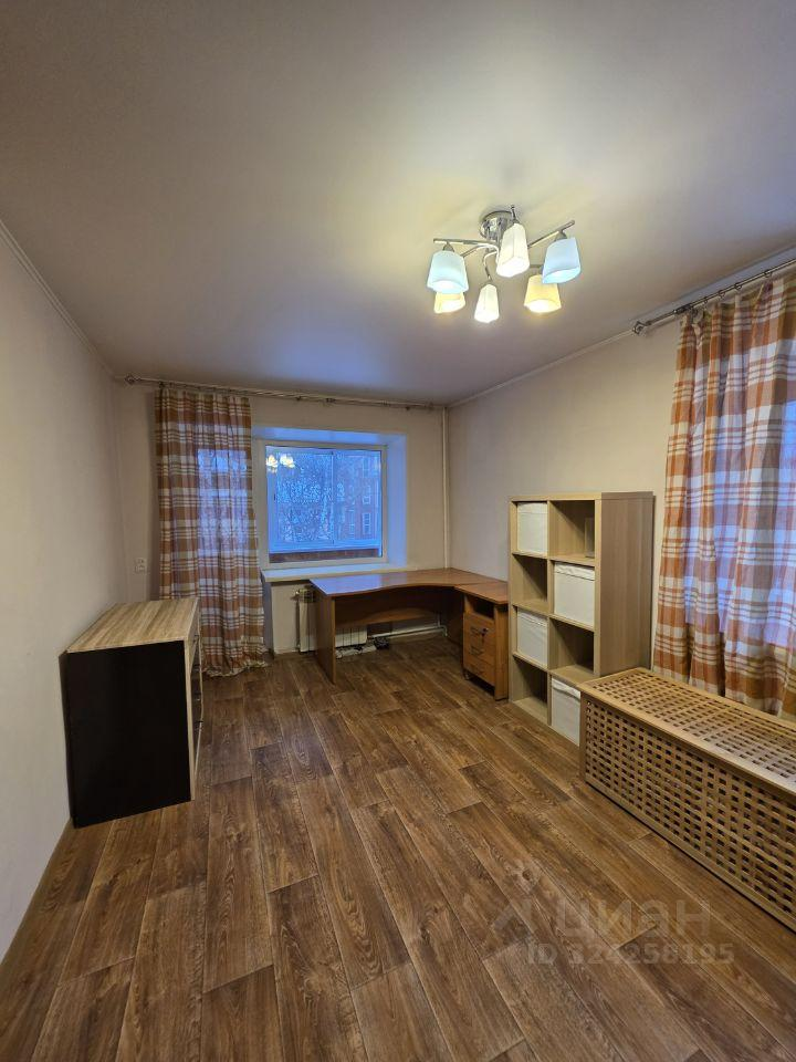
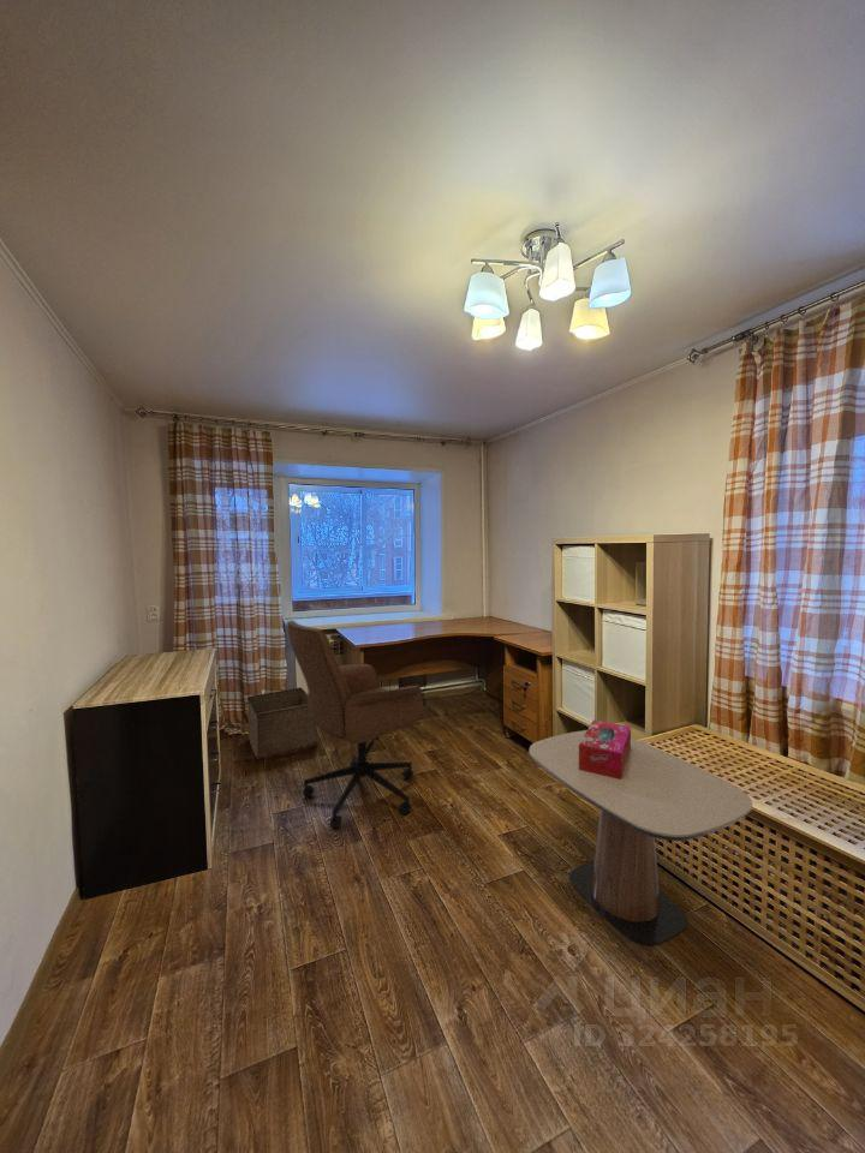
+ storage bin (281, 719)
+ tissue box (606, 746)
+ side table (626, 834)
+ office chair (358, 707)
